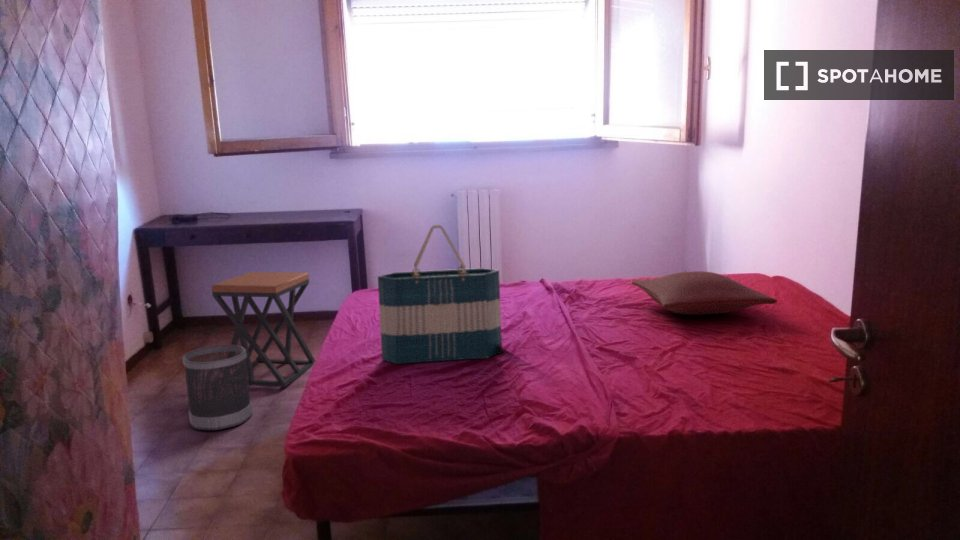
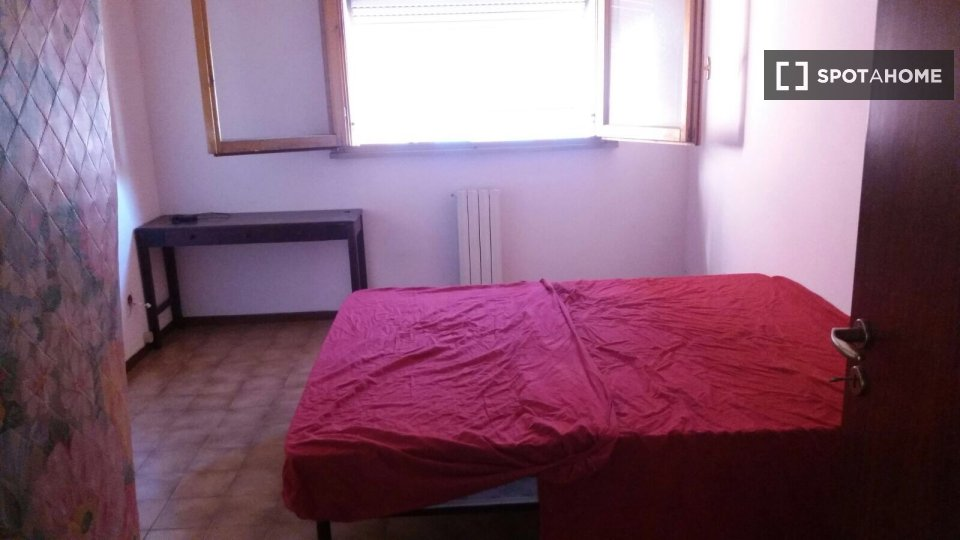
- stool (266, 326)
- pillow (698, 292)
- wastebasket (218, 386)
- tote bag (439, 291)
